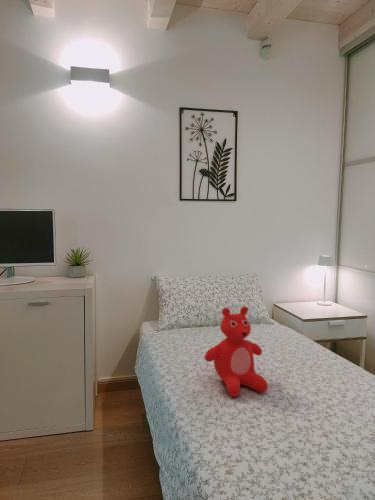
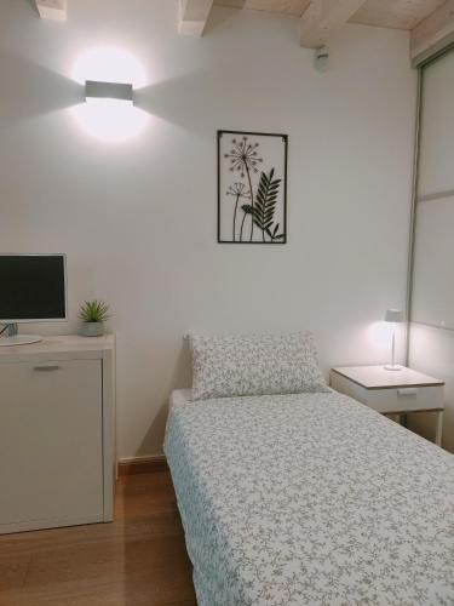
- teddy bear (239, 347)
